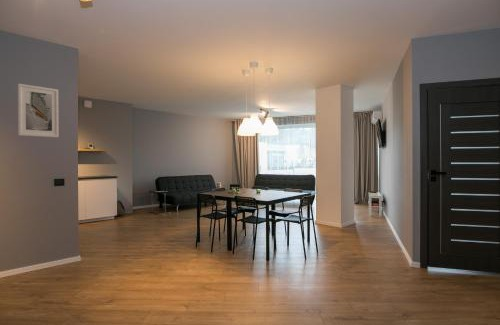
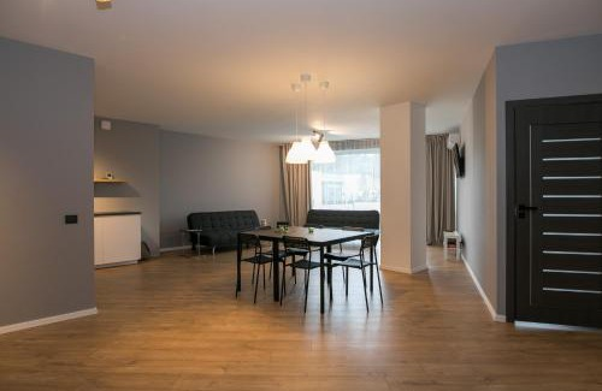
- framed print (39, 111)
